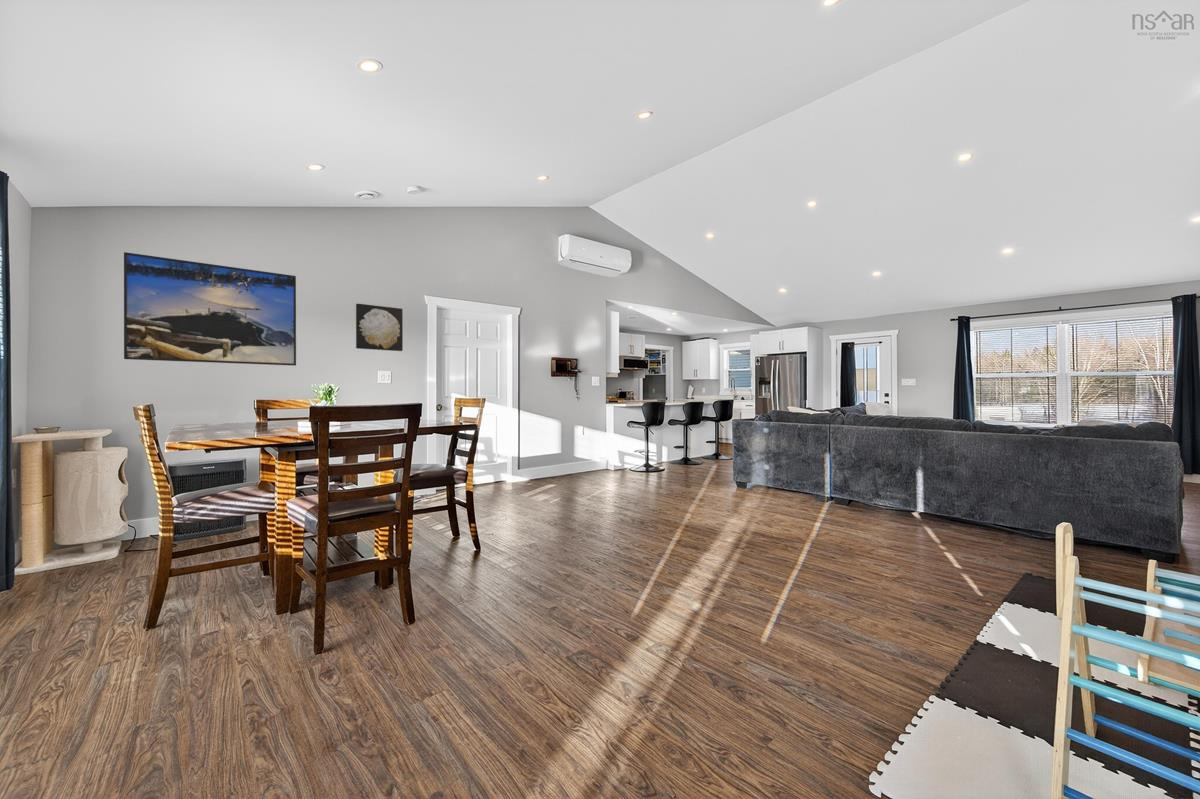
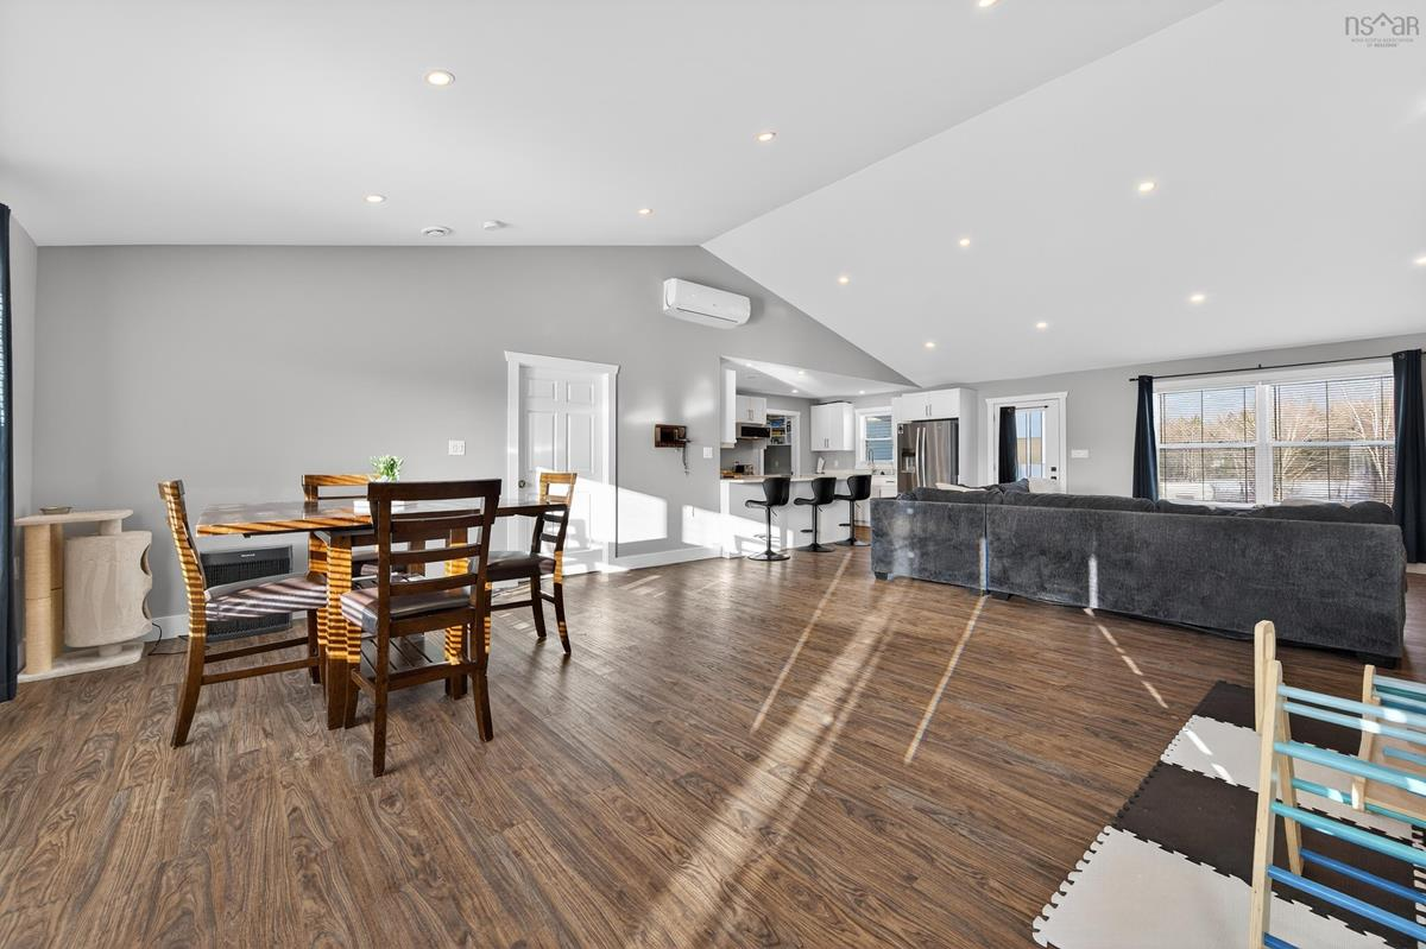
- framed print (217, 313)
- wall art (379, 328)
